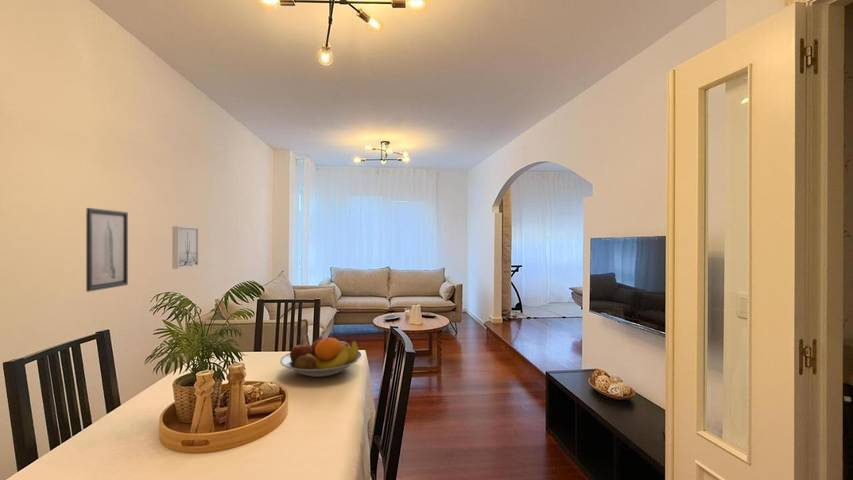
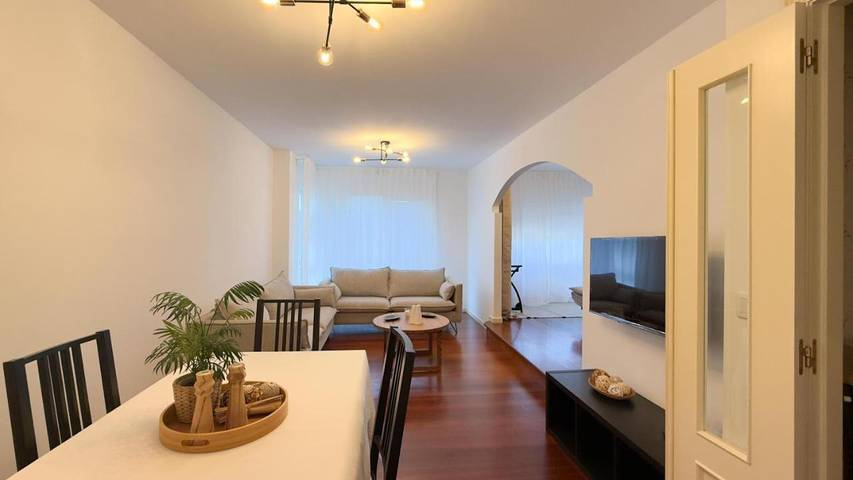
- wall art (108, 249)
- fruit bowl (322, 353)
- wall art (186, 247)
